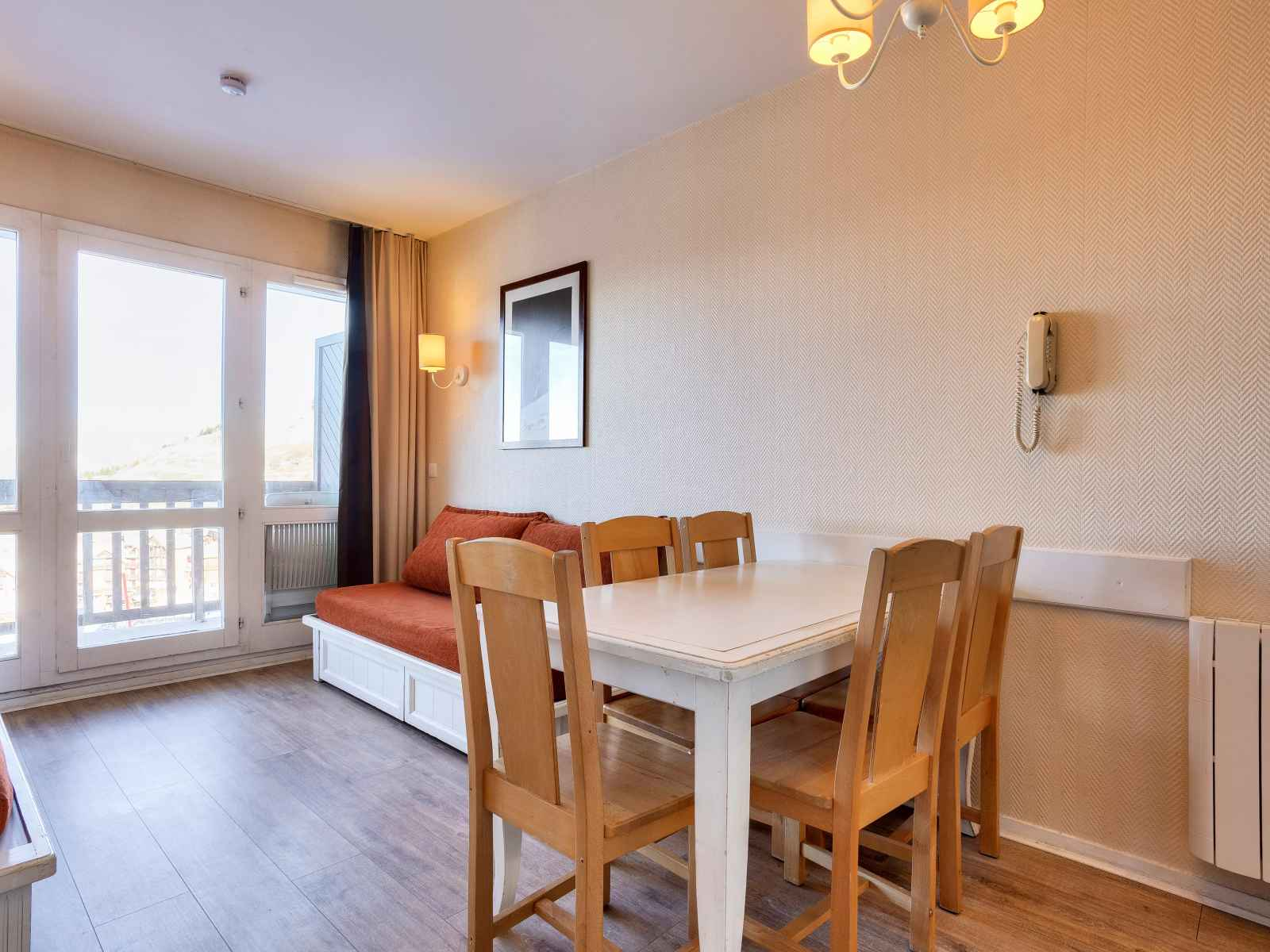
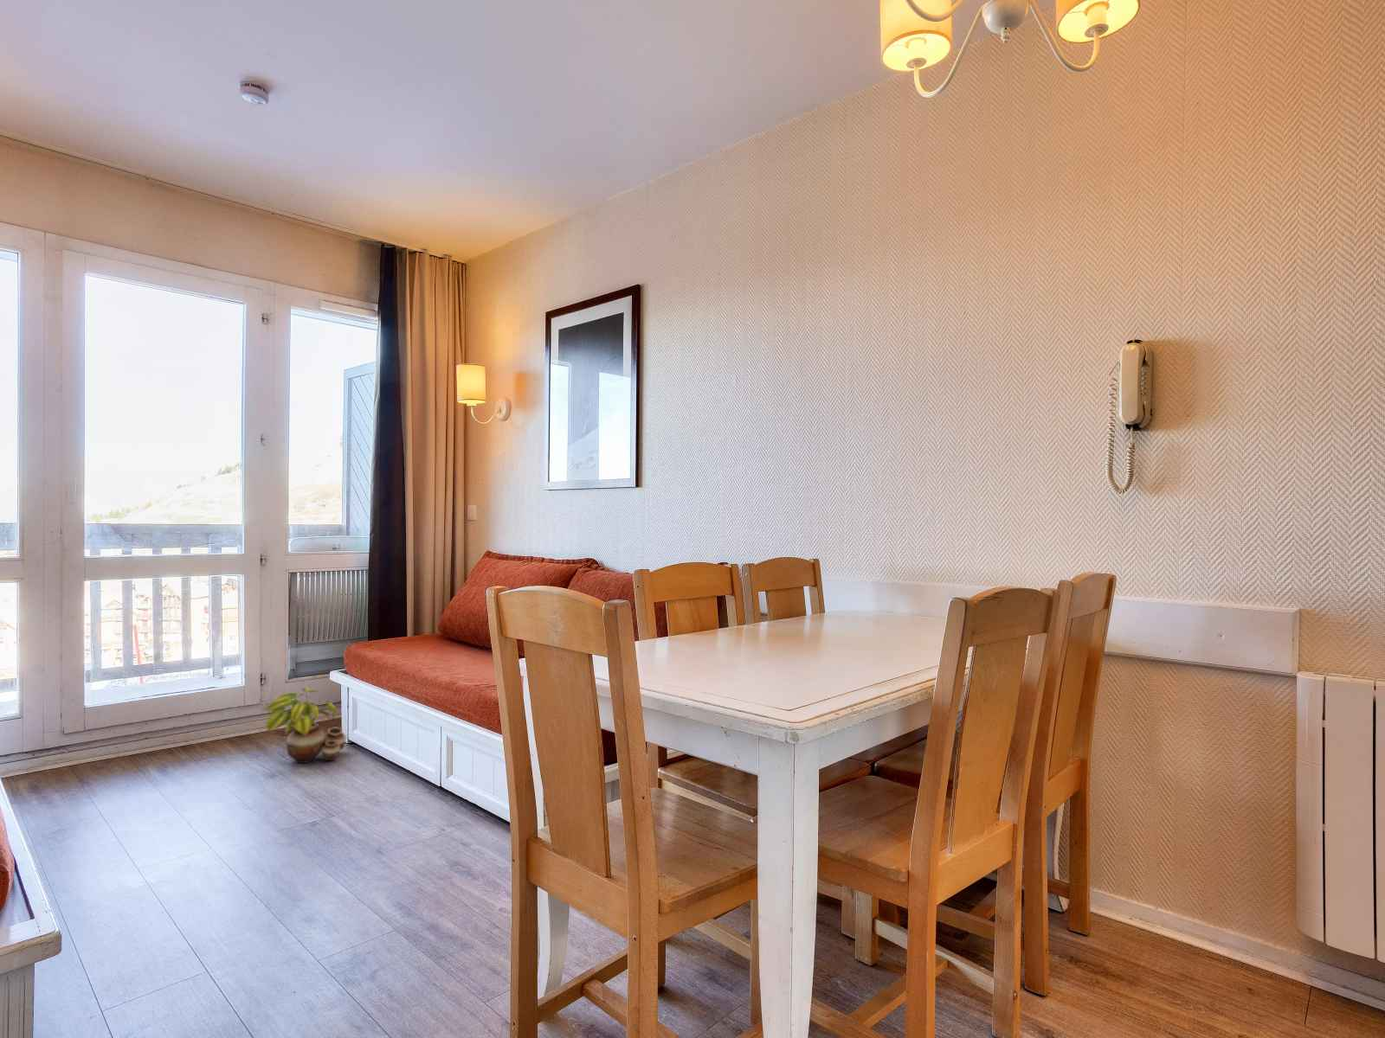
+ potted plant (309, 724)
